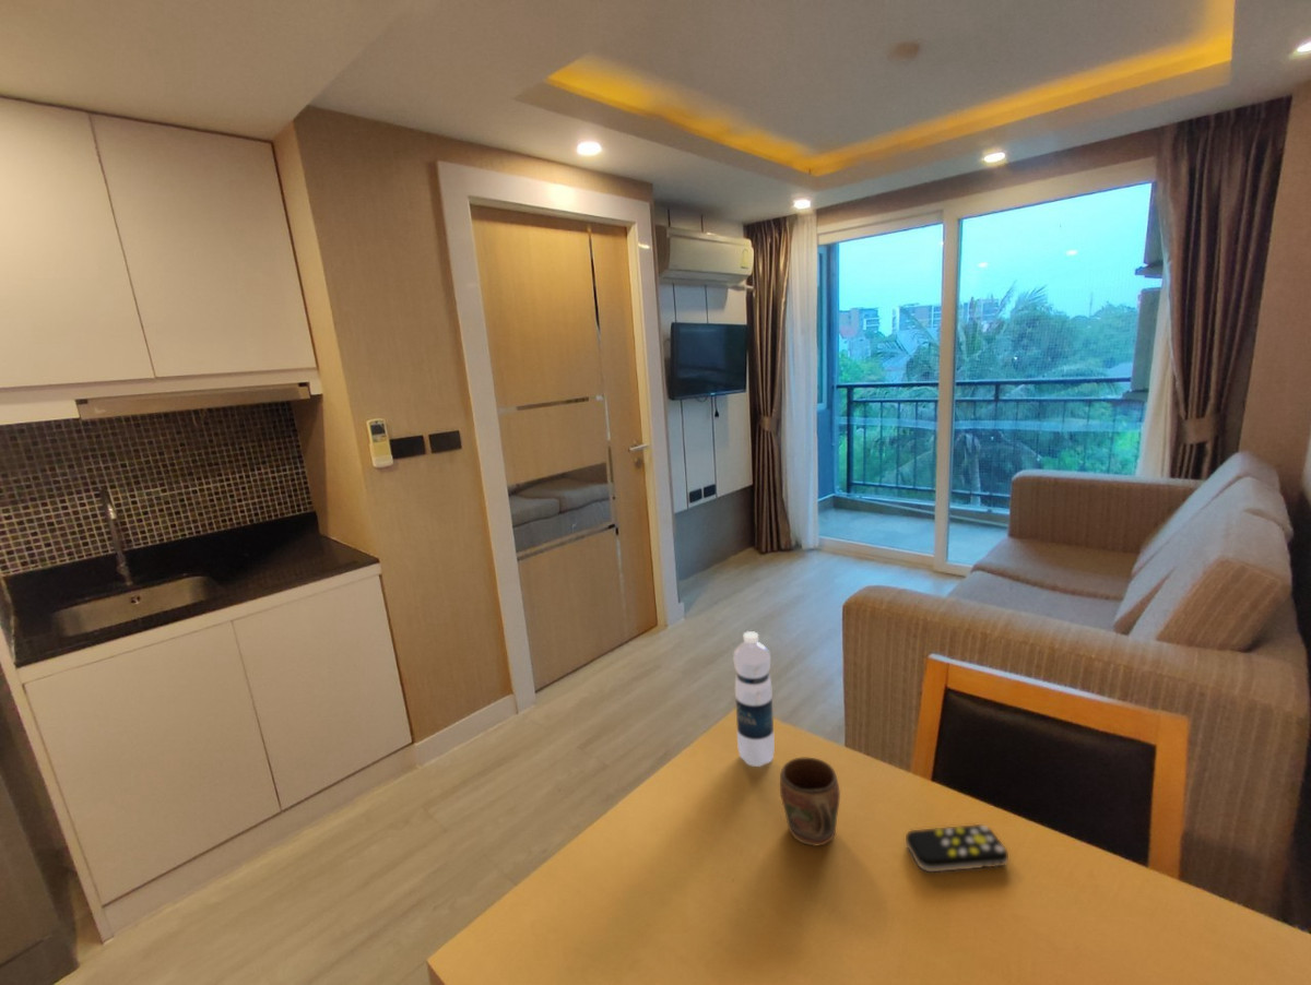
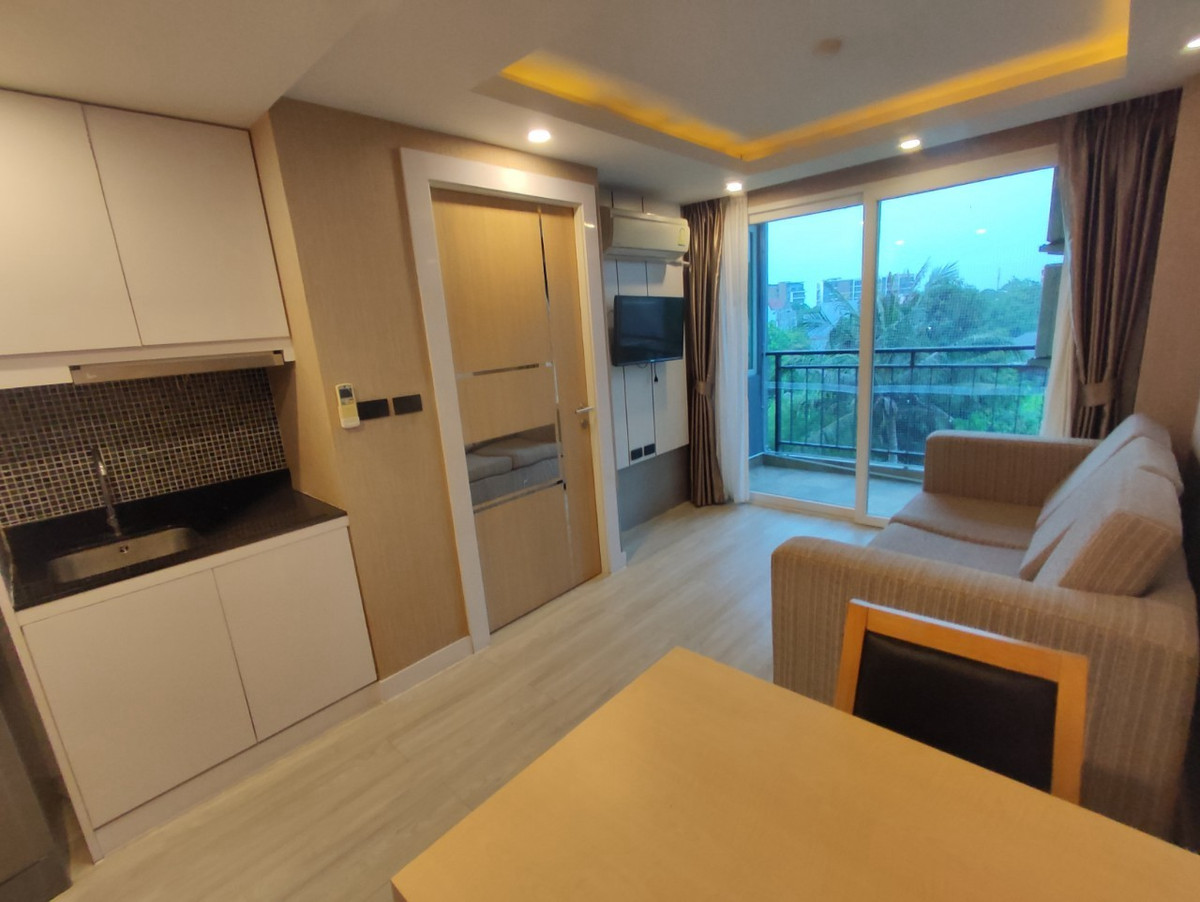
- remote control (955, 846)
- water bottle (753, 697)
- mug (808, 805)
